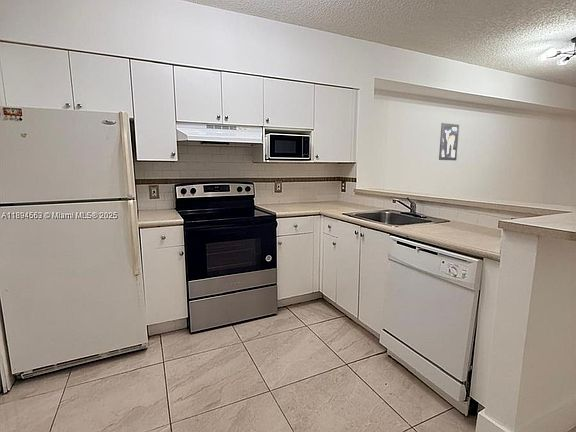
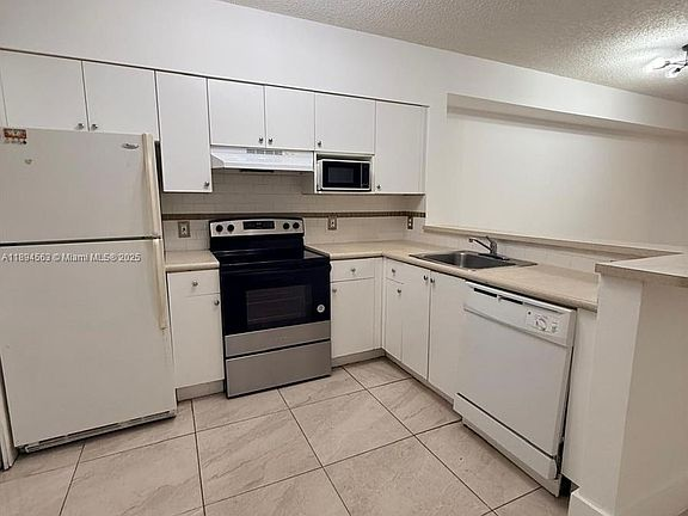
- wall art (449, 142)
